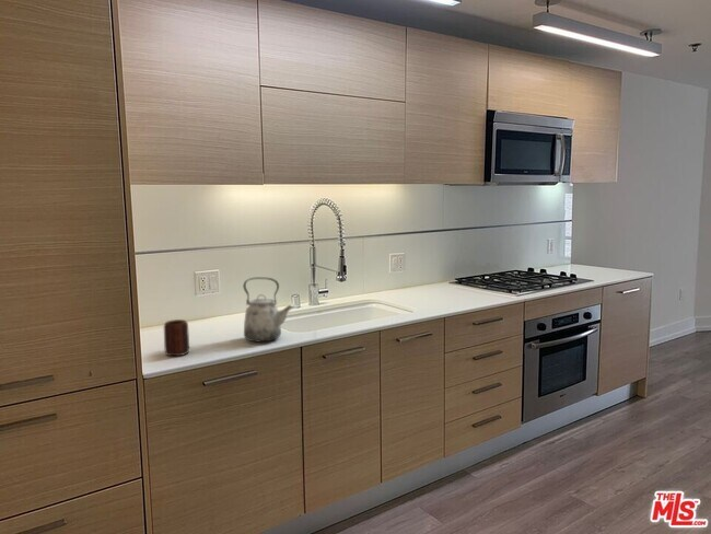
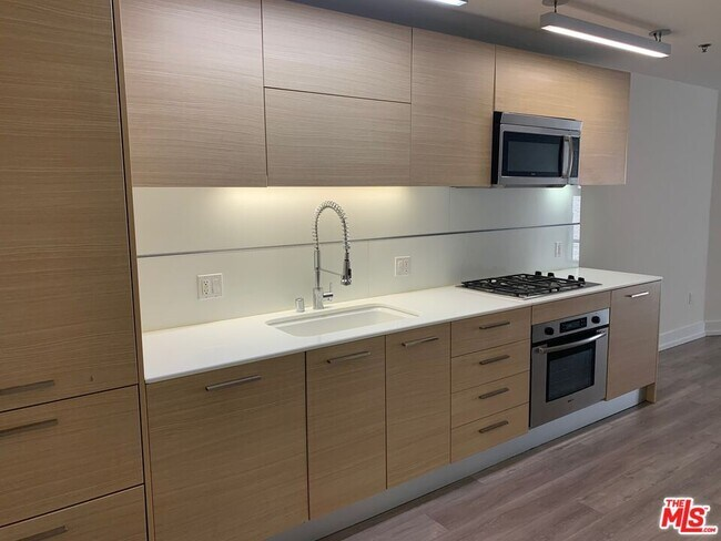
- kettle (268, 309)
- mug (177, 336)
